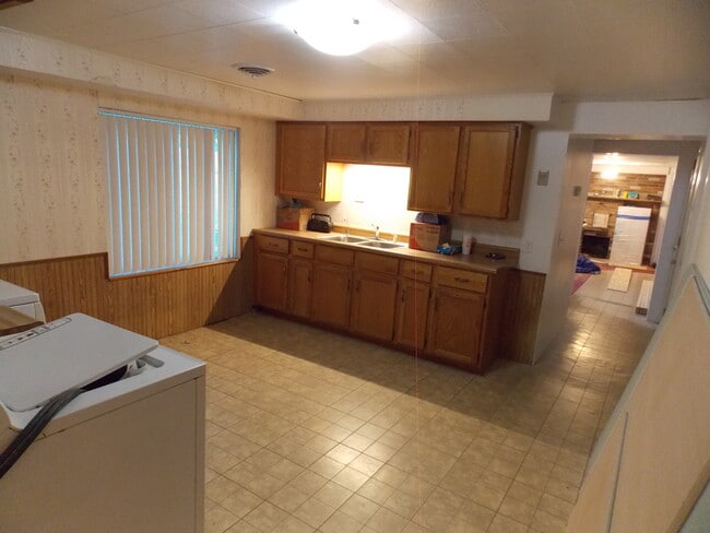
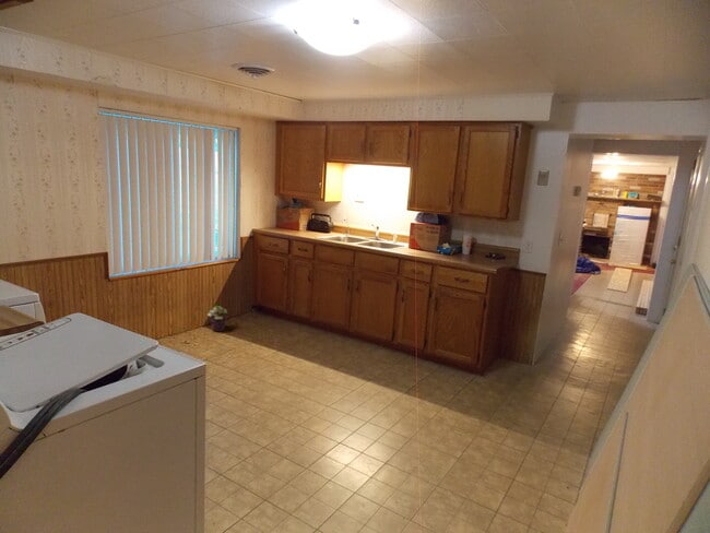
+ potted plant (216, 317)
